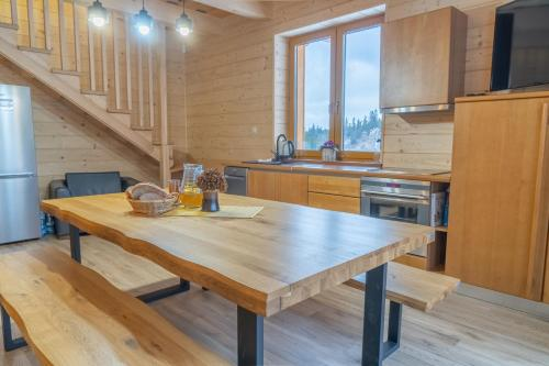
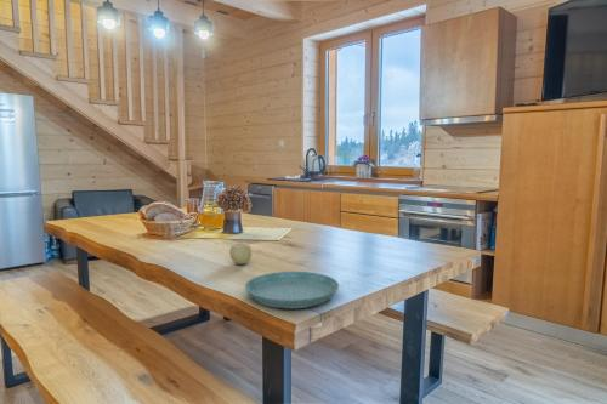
+ fruit (240, 251)
+ saucer (291, 289)
